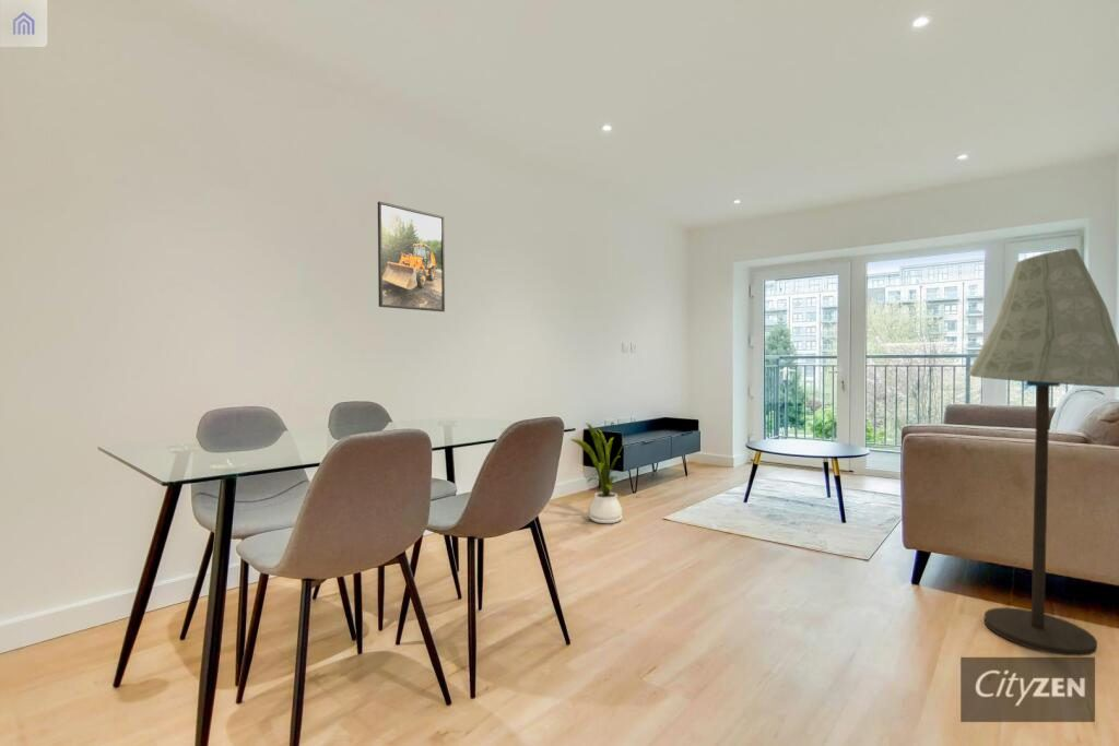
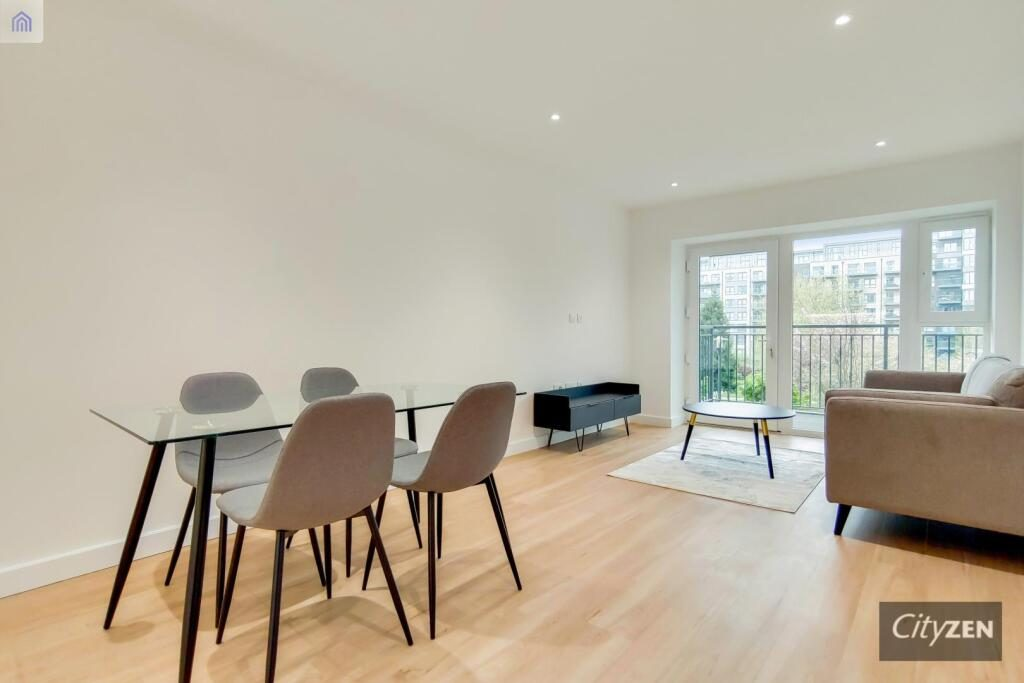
- floor lamp (1041, 445)
- house plant (602, 470)
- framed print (412, 259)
